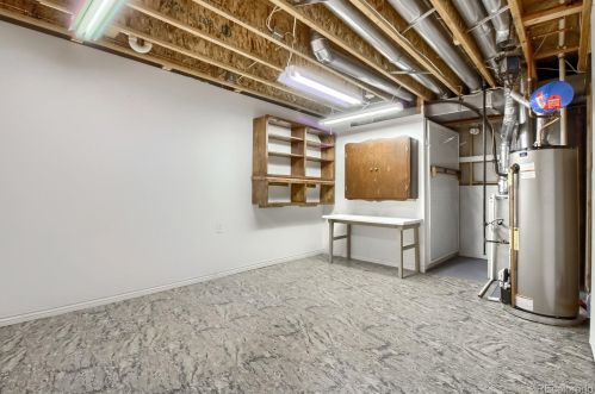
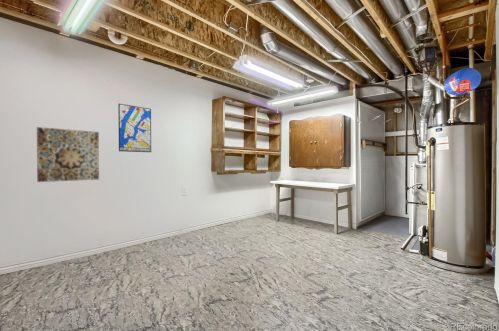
+ wall art (70, 155)
+ wall art (135, 129)
